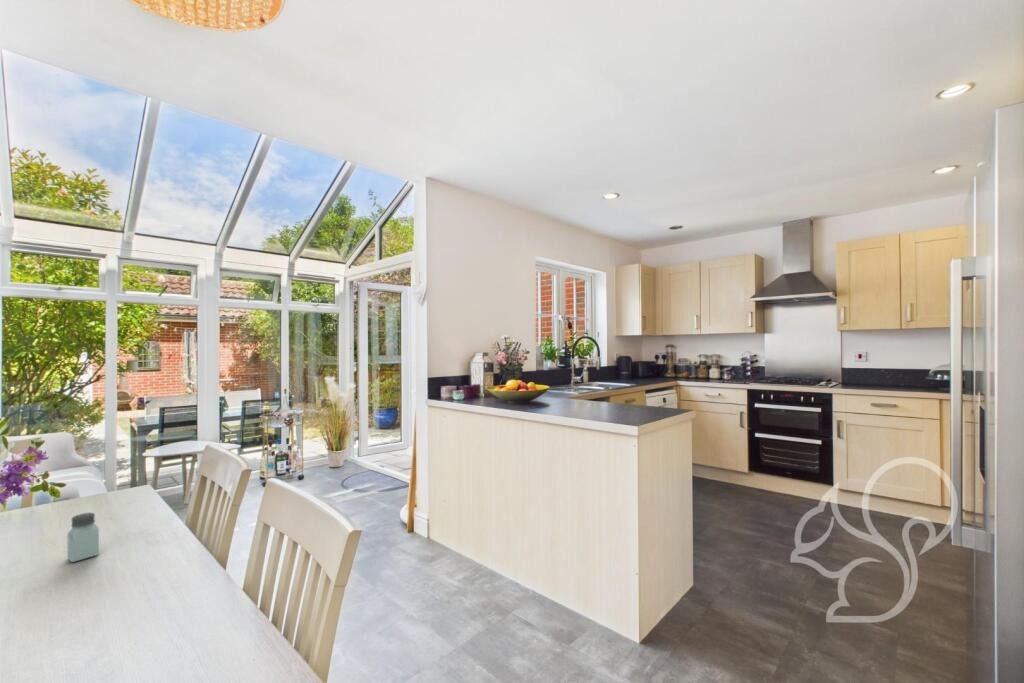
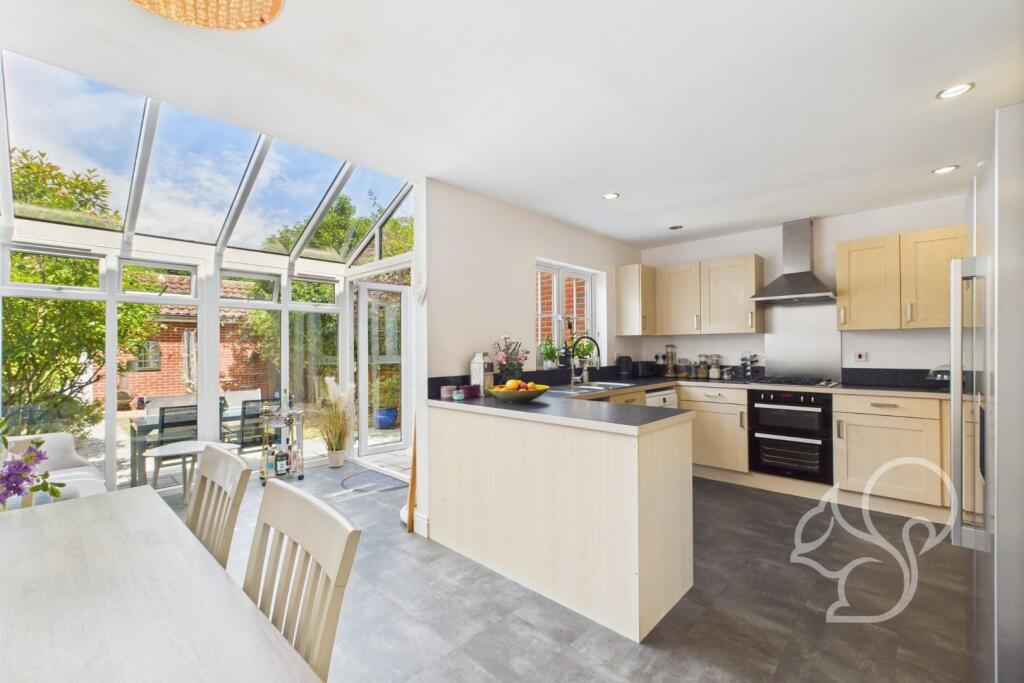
- saltshaker (83, 535)
